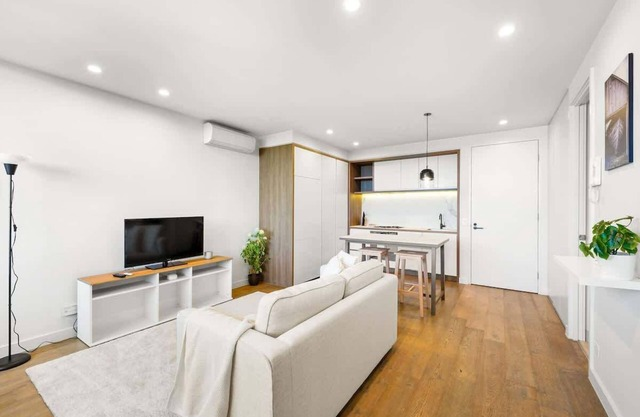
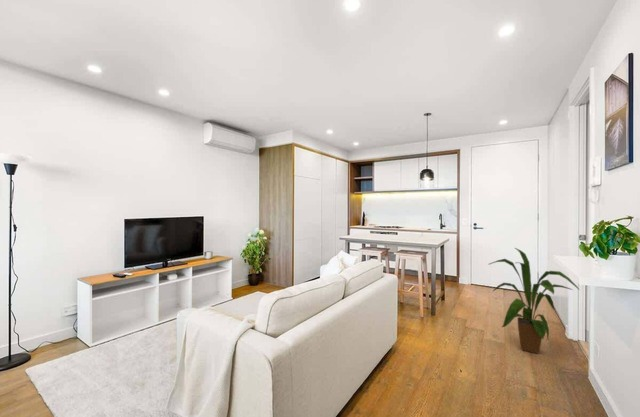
+ house plant (529, 302)
